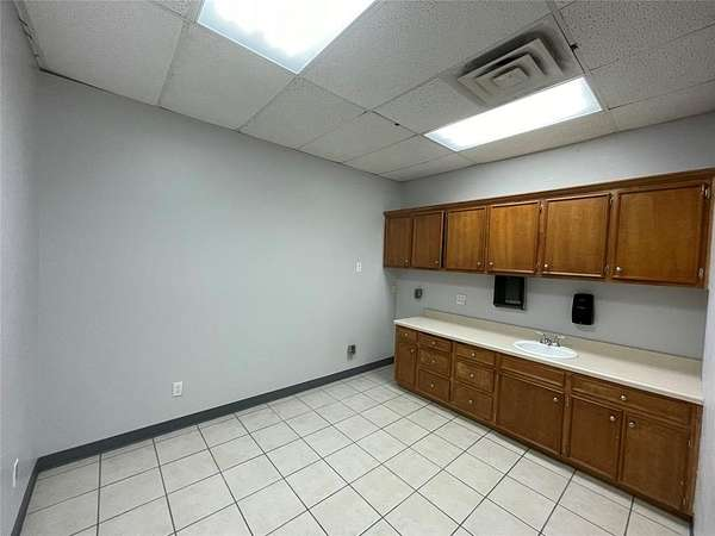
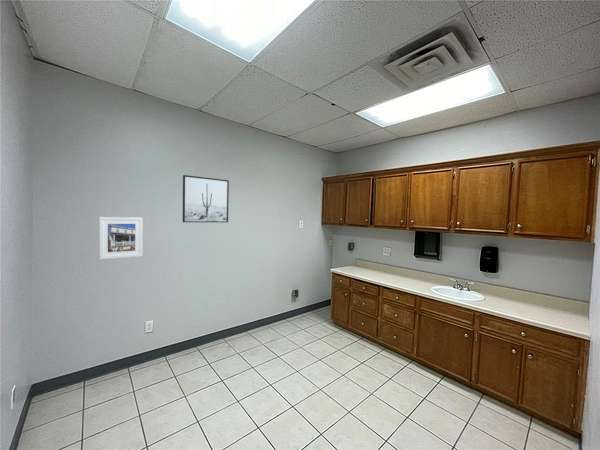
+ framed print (121, 237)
+ wall art (206, 200)
